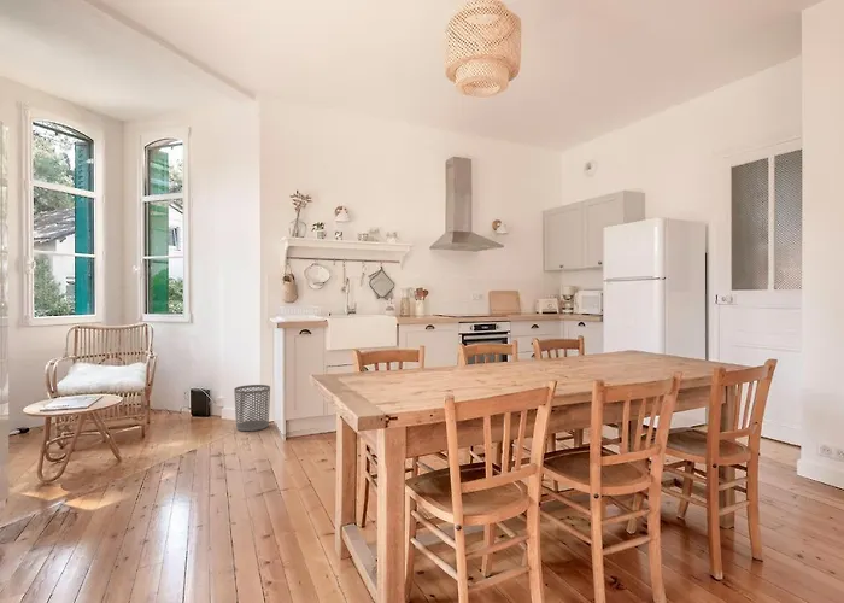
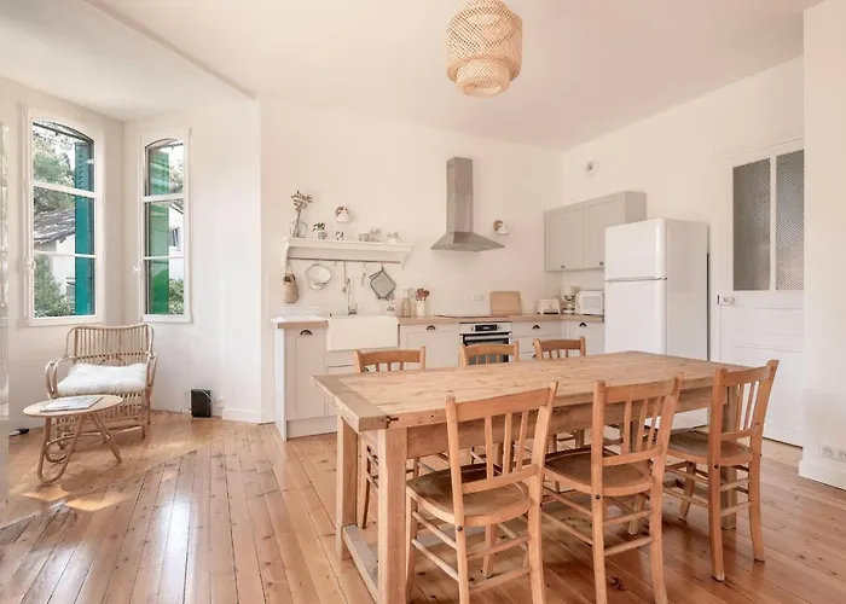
- waste bin (252, 406)
